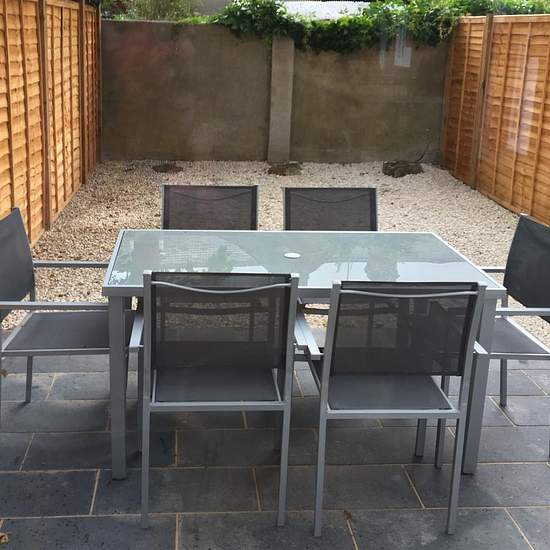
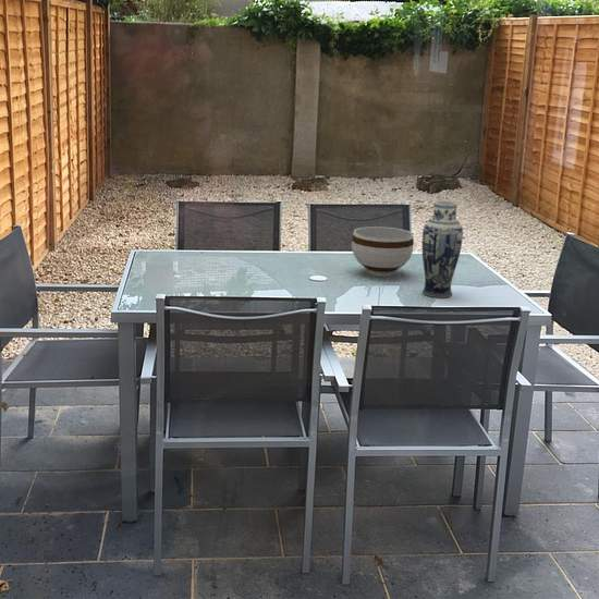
+ bowl (381, 253)
+ vase (441, 248)
